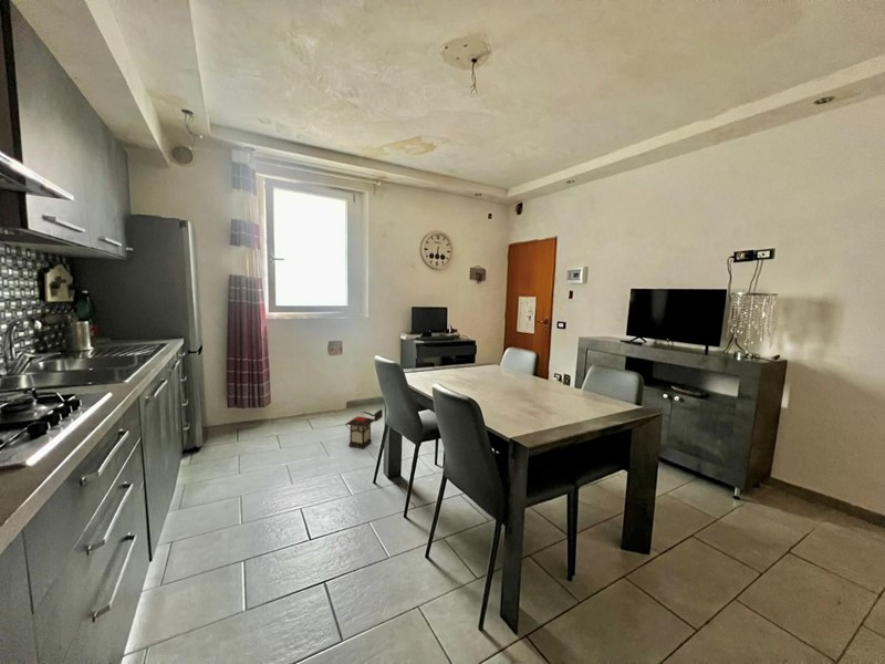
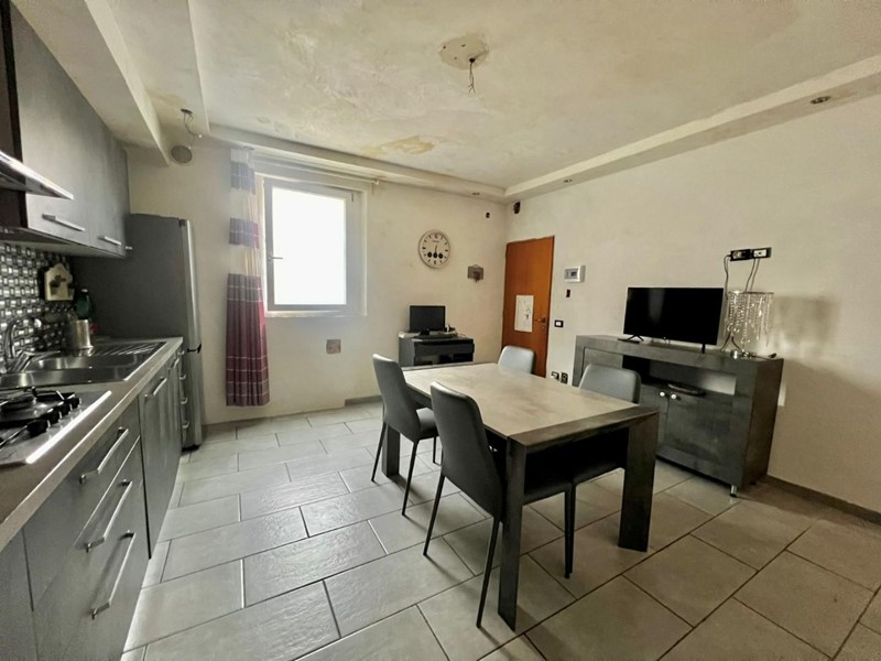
- lantern (364, 427)
